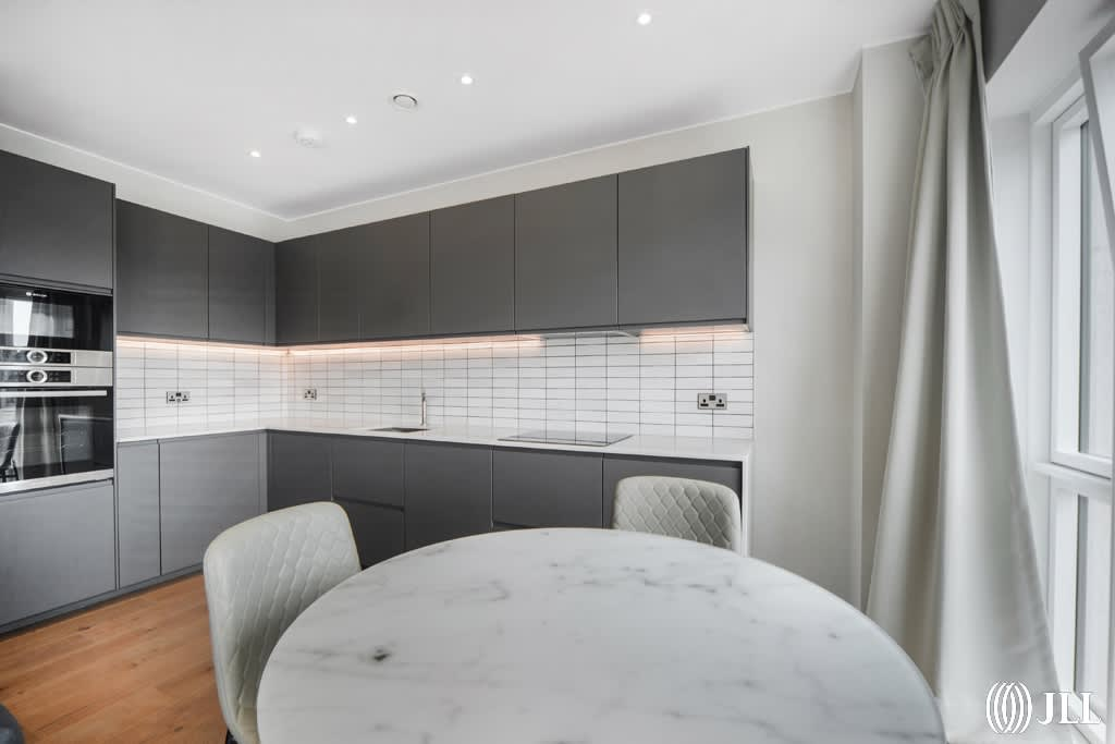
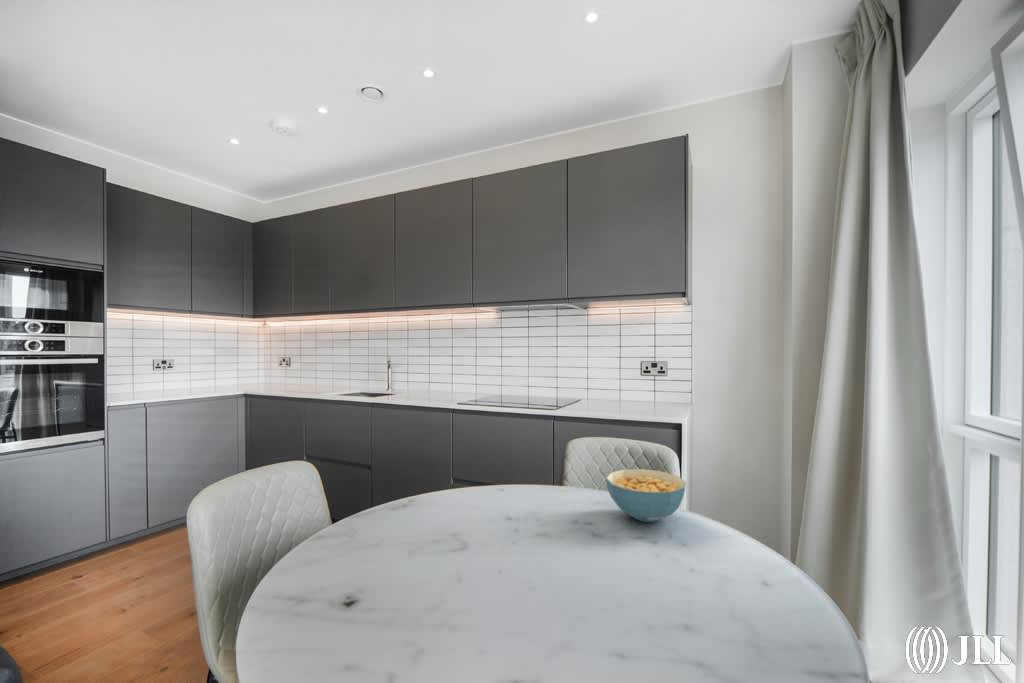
+ cereal bowl (645, 498)
